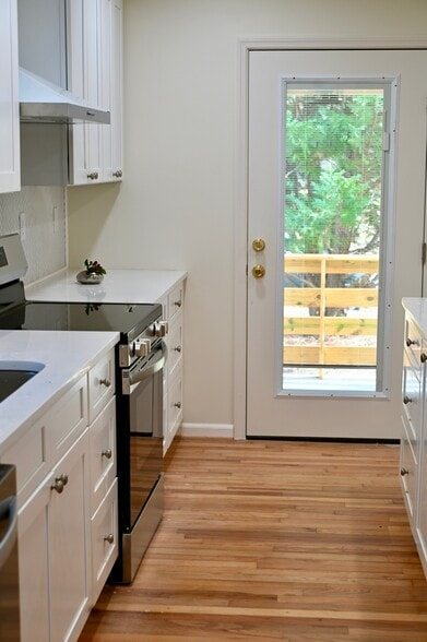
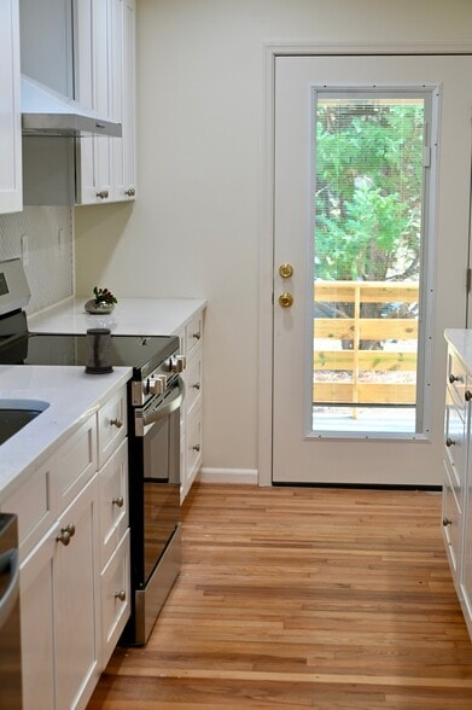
+ mug (98, 350)
